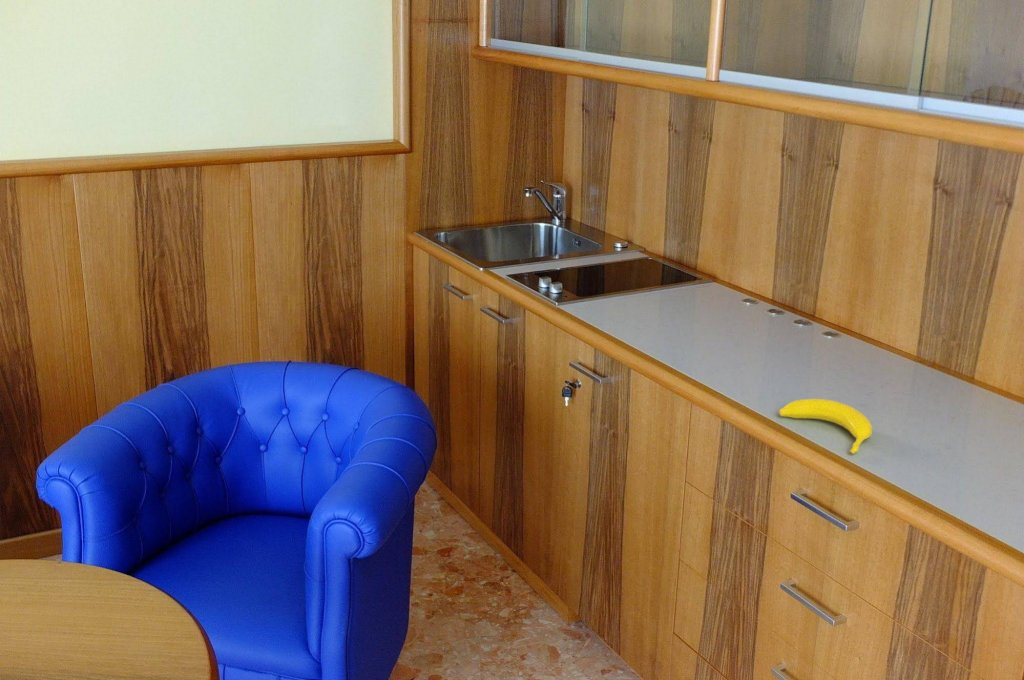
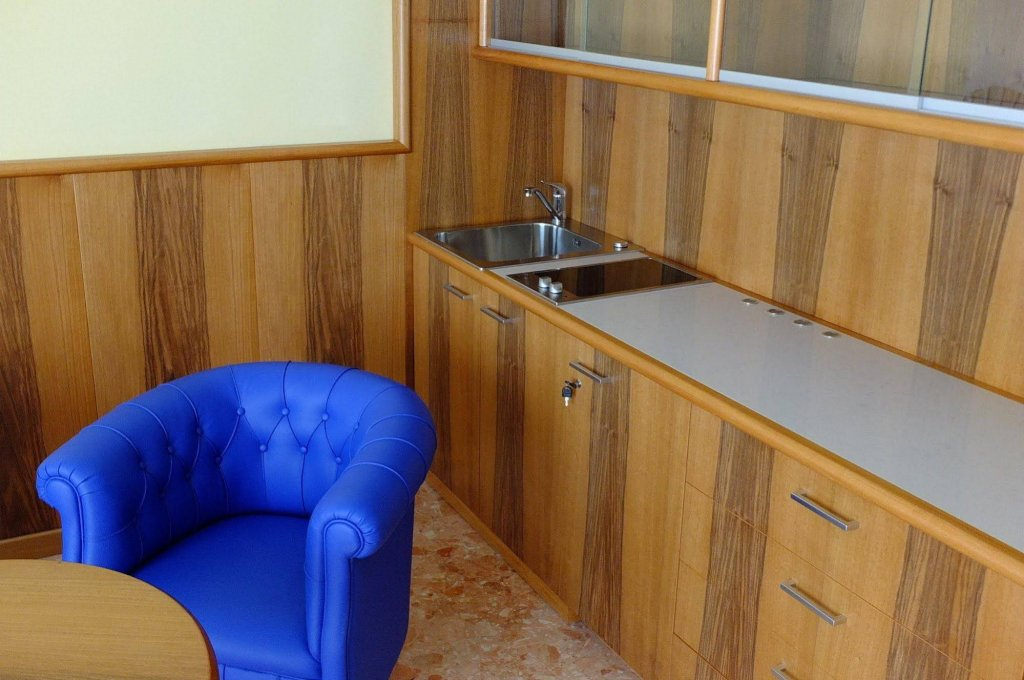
- banana (833, 420)
